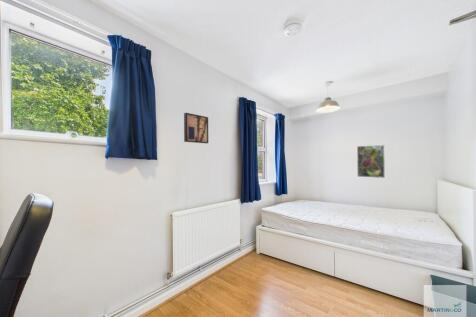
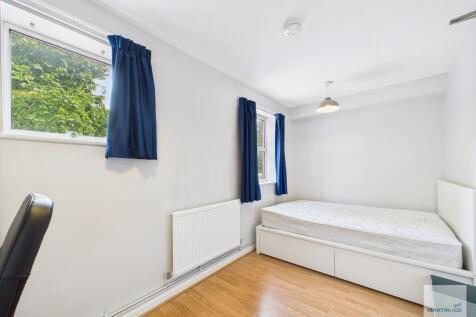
- wall art (196, 128)
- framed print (370, 161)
